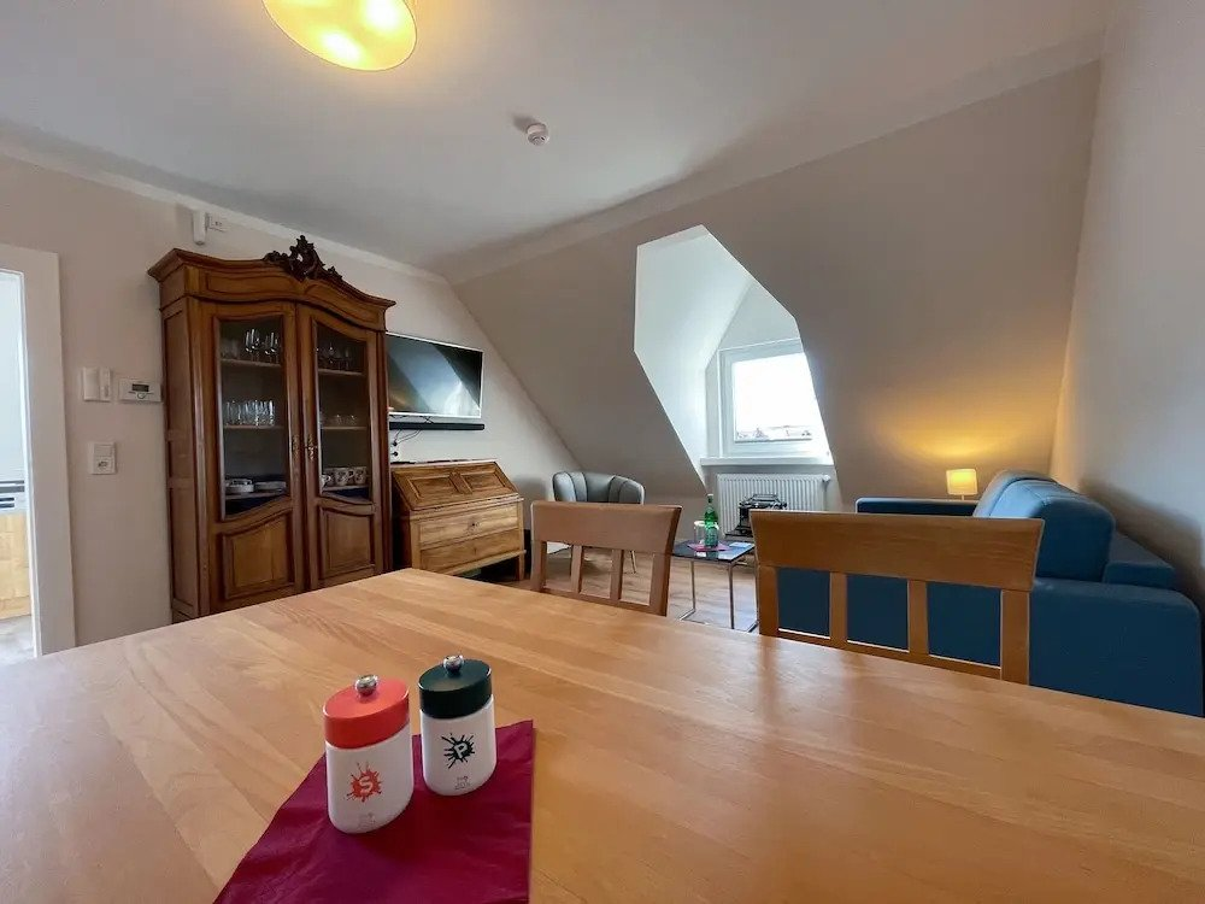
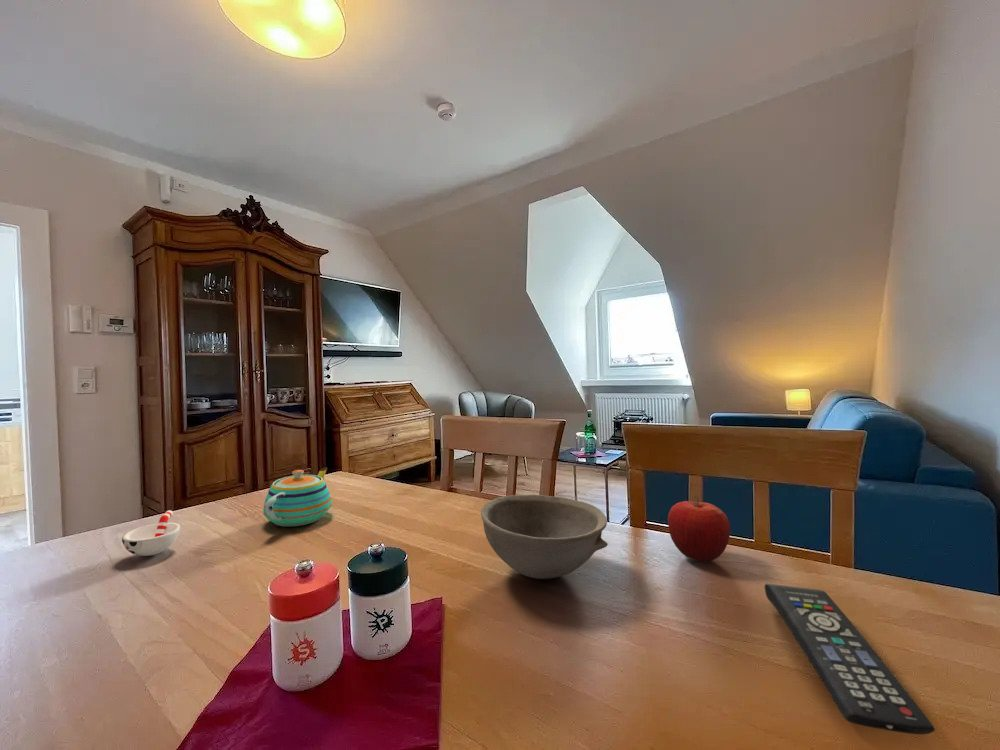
+ remote control (828, 640)
+ cup (155, 536)
+ teapot (300, 493)
+ fruit (698, 527)
+ bowl (541, 541)
